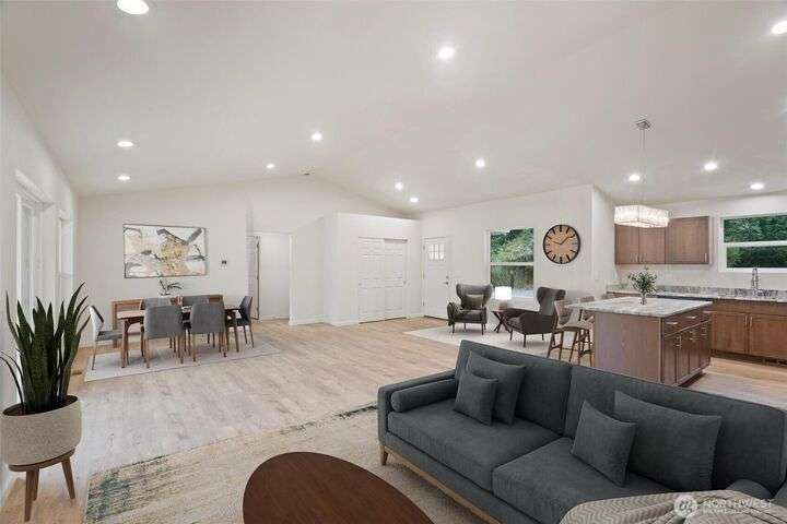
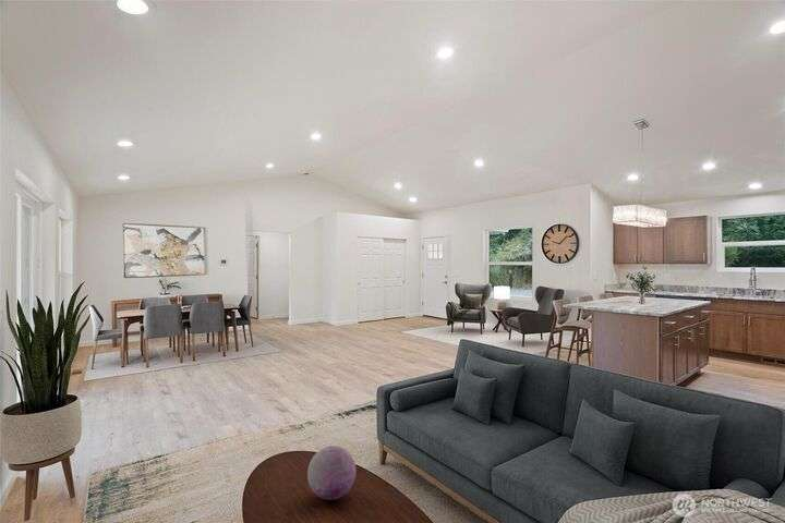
+ decorative orb (331, 472)
